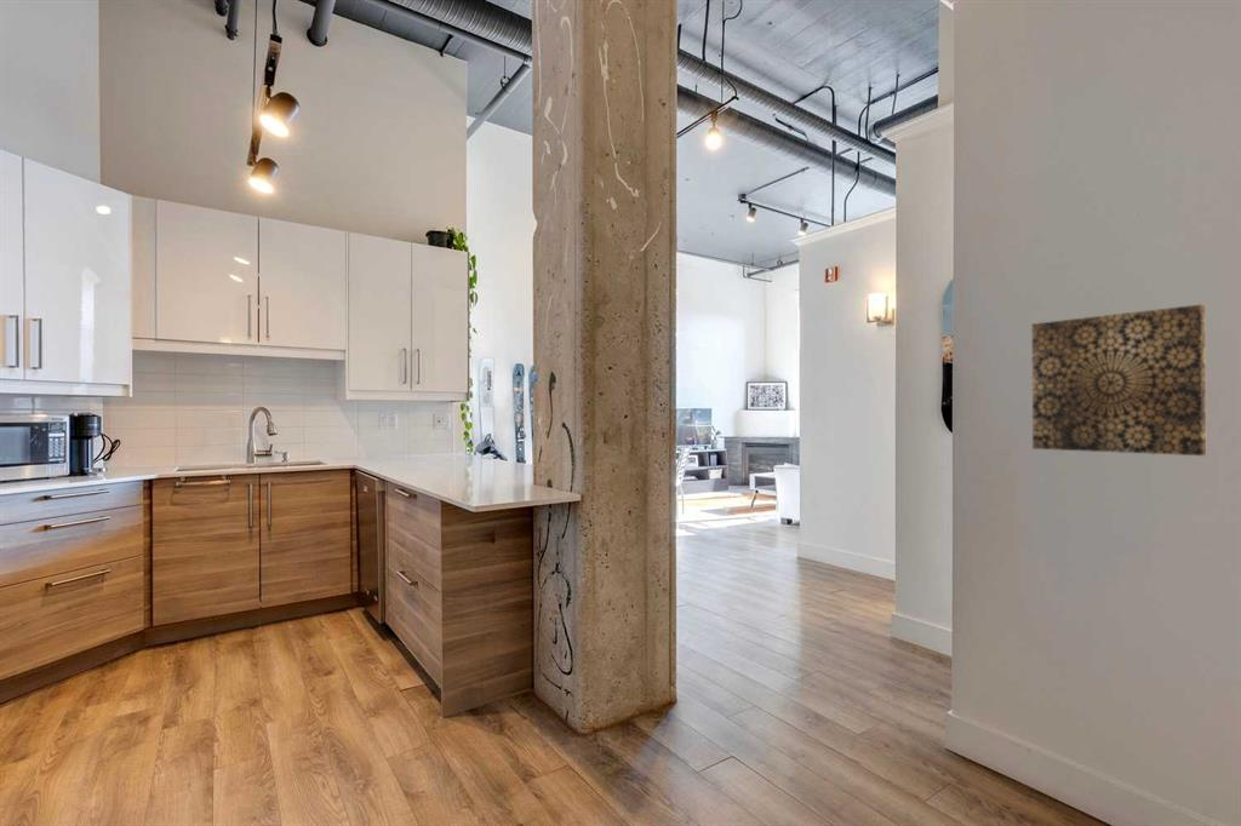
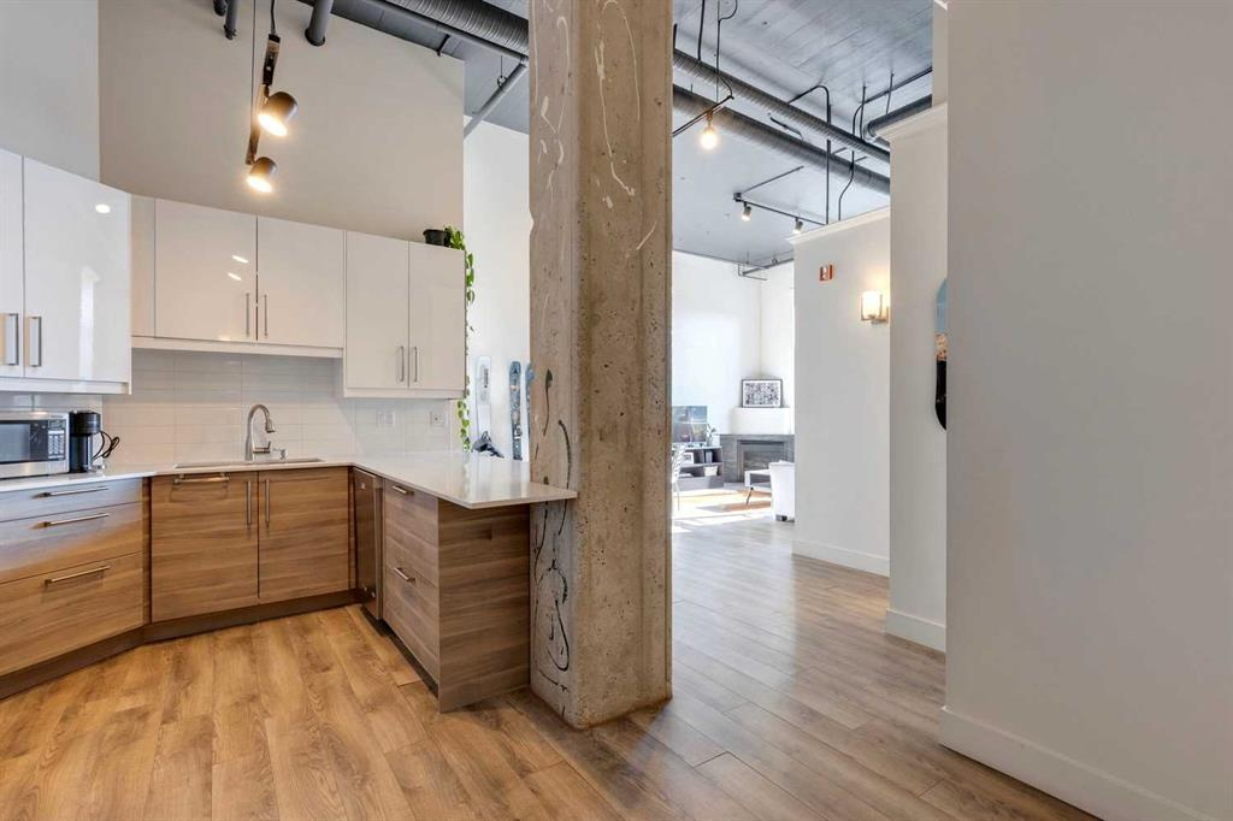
- wall art (1110, 383)
